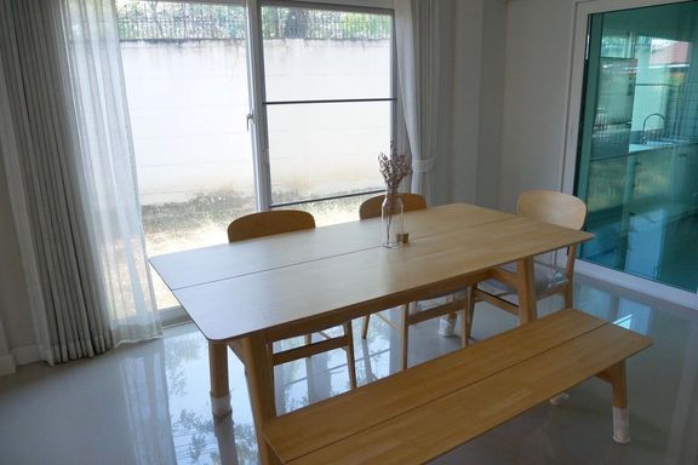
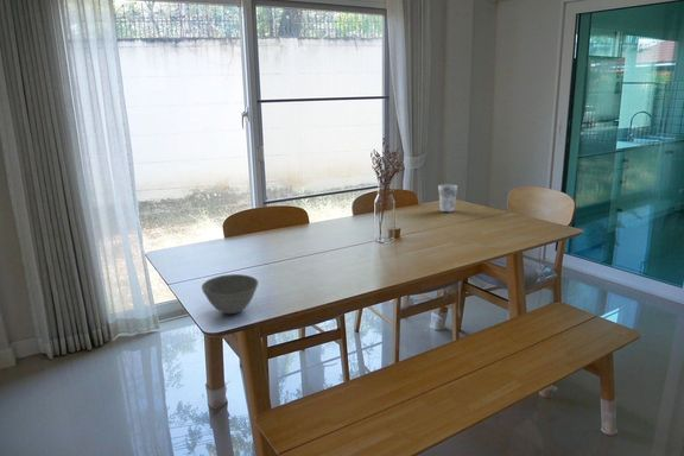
+ cup (446, 198)
+ bowl (230, 297)
